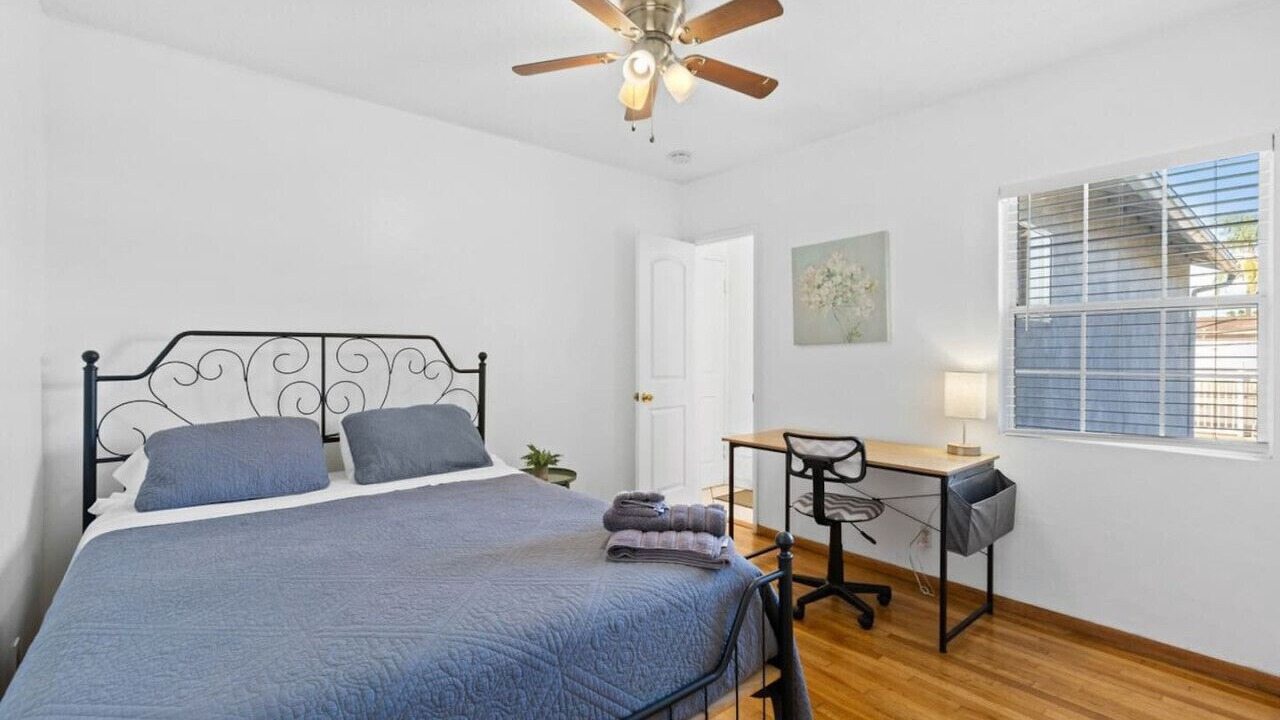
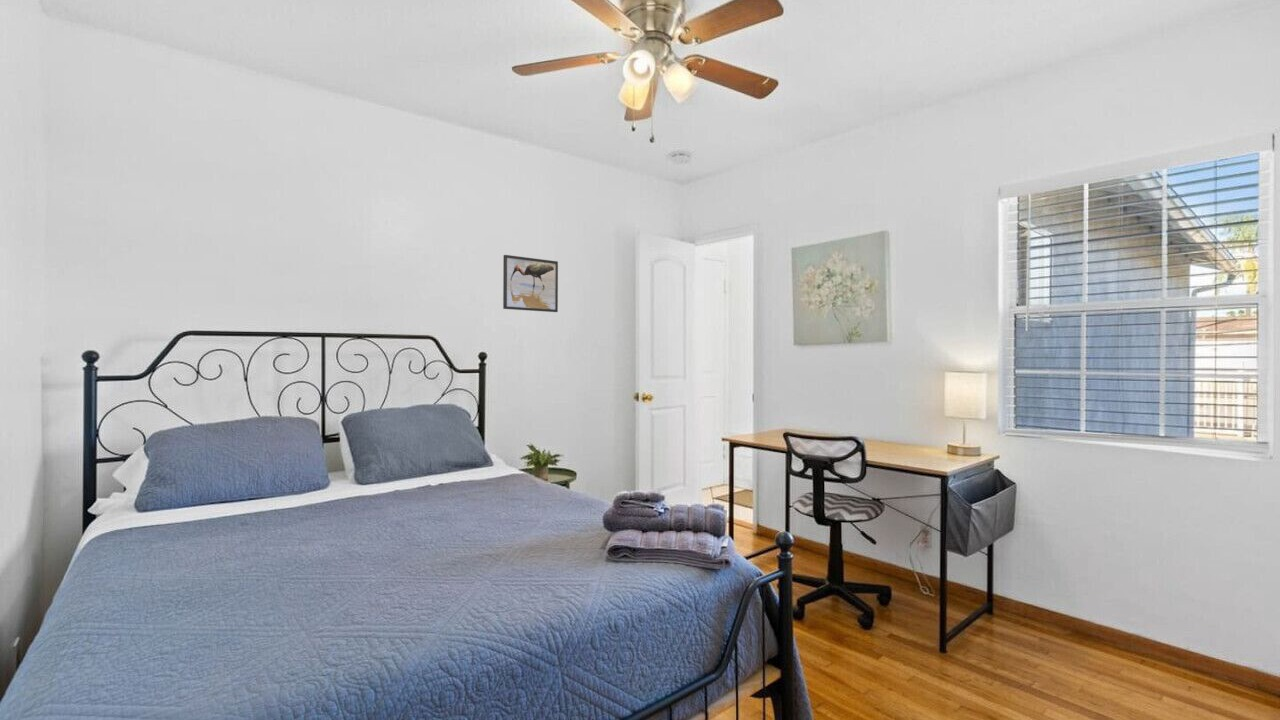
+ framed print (531, 284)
